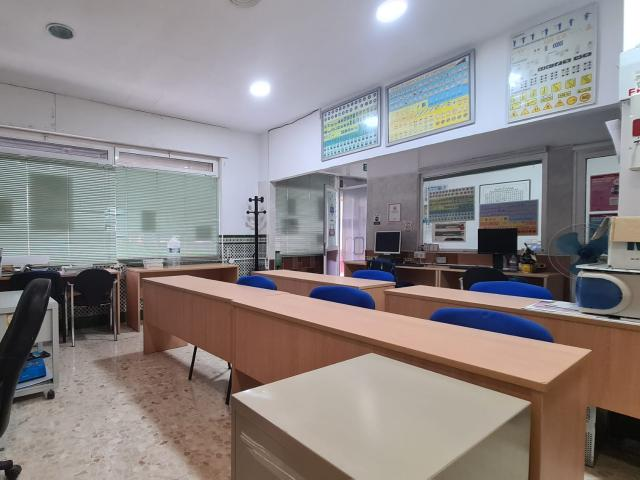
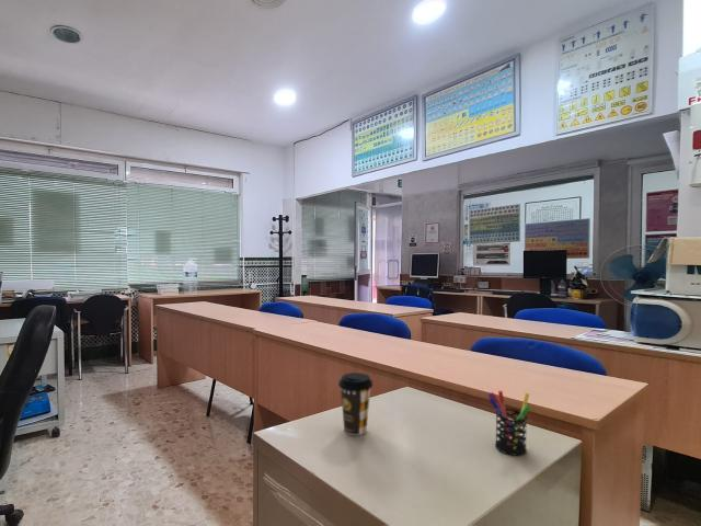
+ pen holder (512, 420)
+ coffee cup (355, 403)
